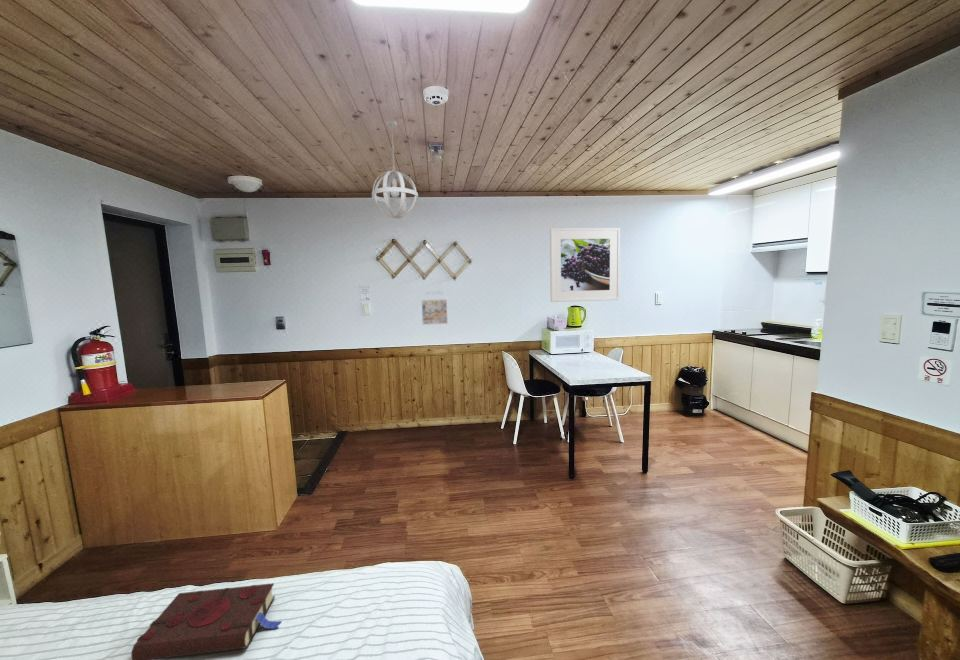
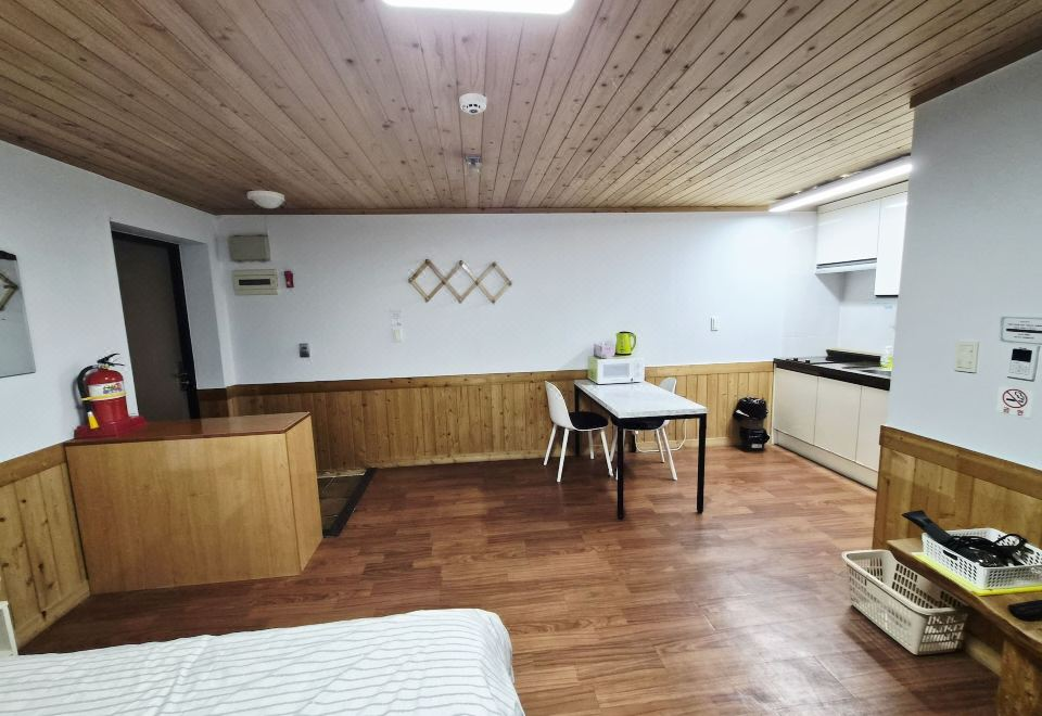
- book (219, 618)
- calendar (434, 307)
- pendant light (394, 171)
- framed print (585, 264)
